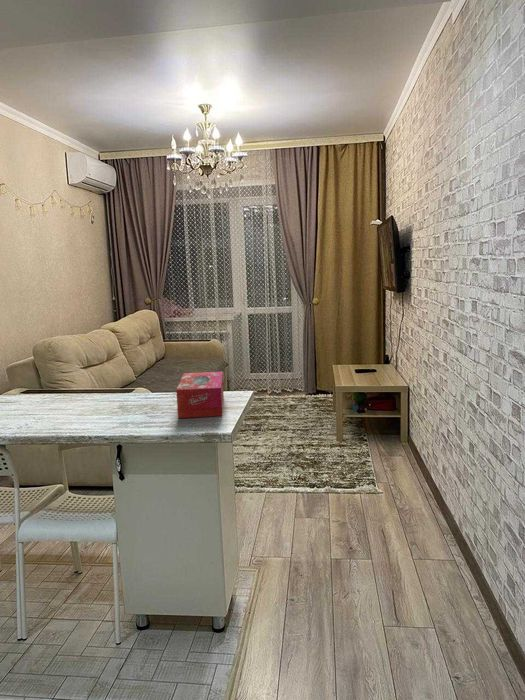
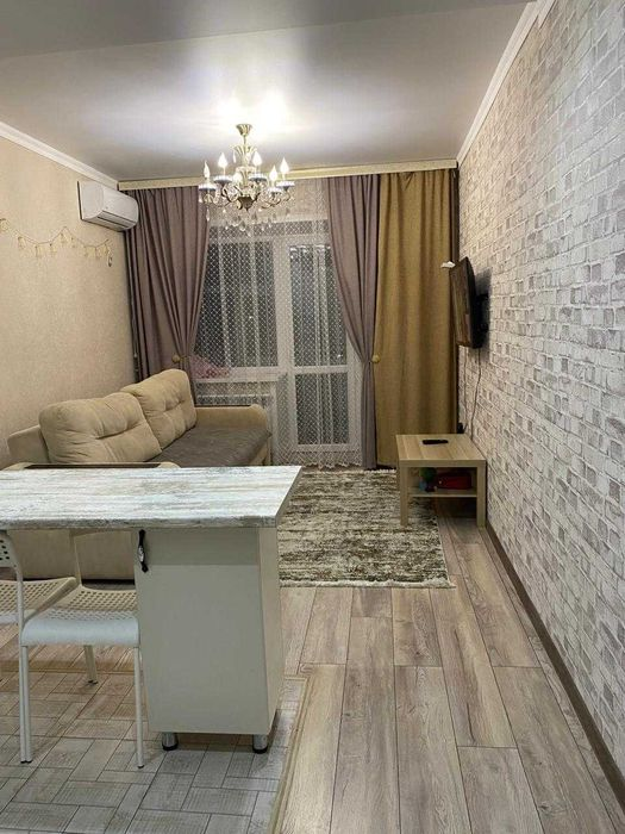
- tissue box (201, 393)
